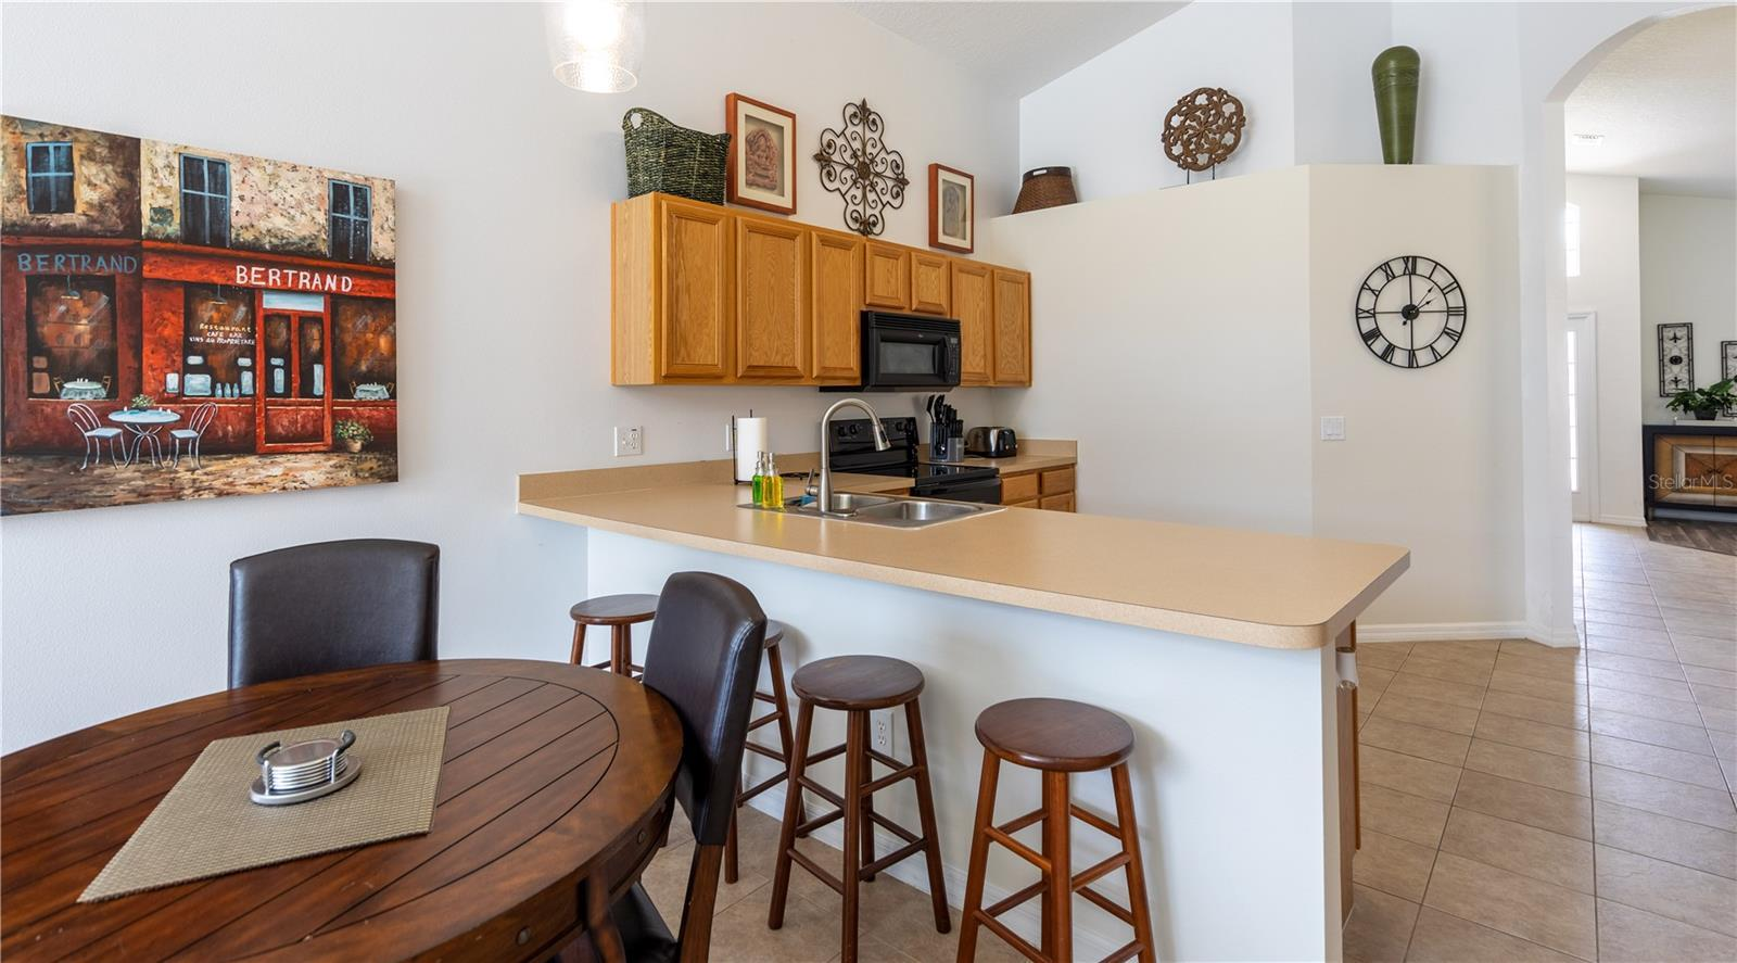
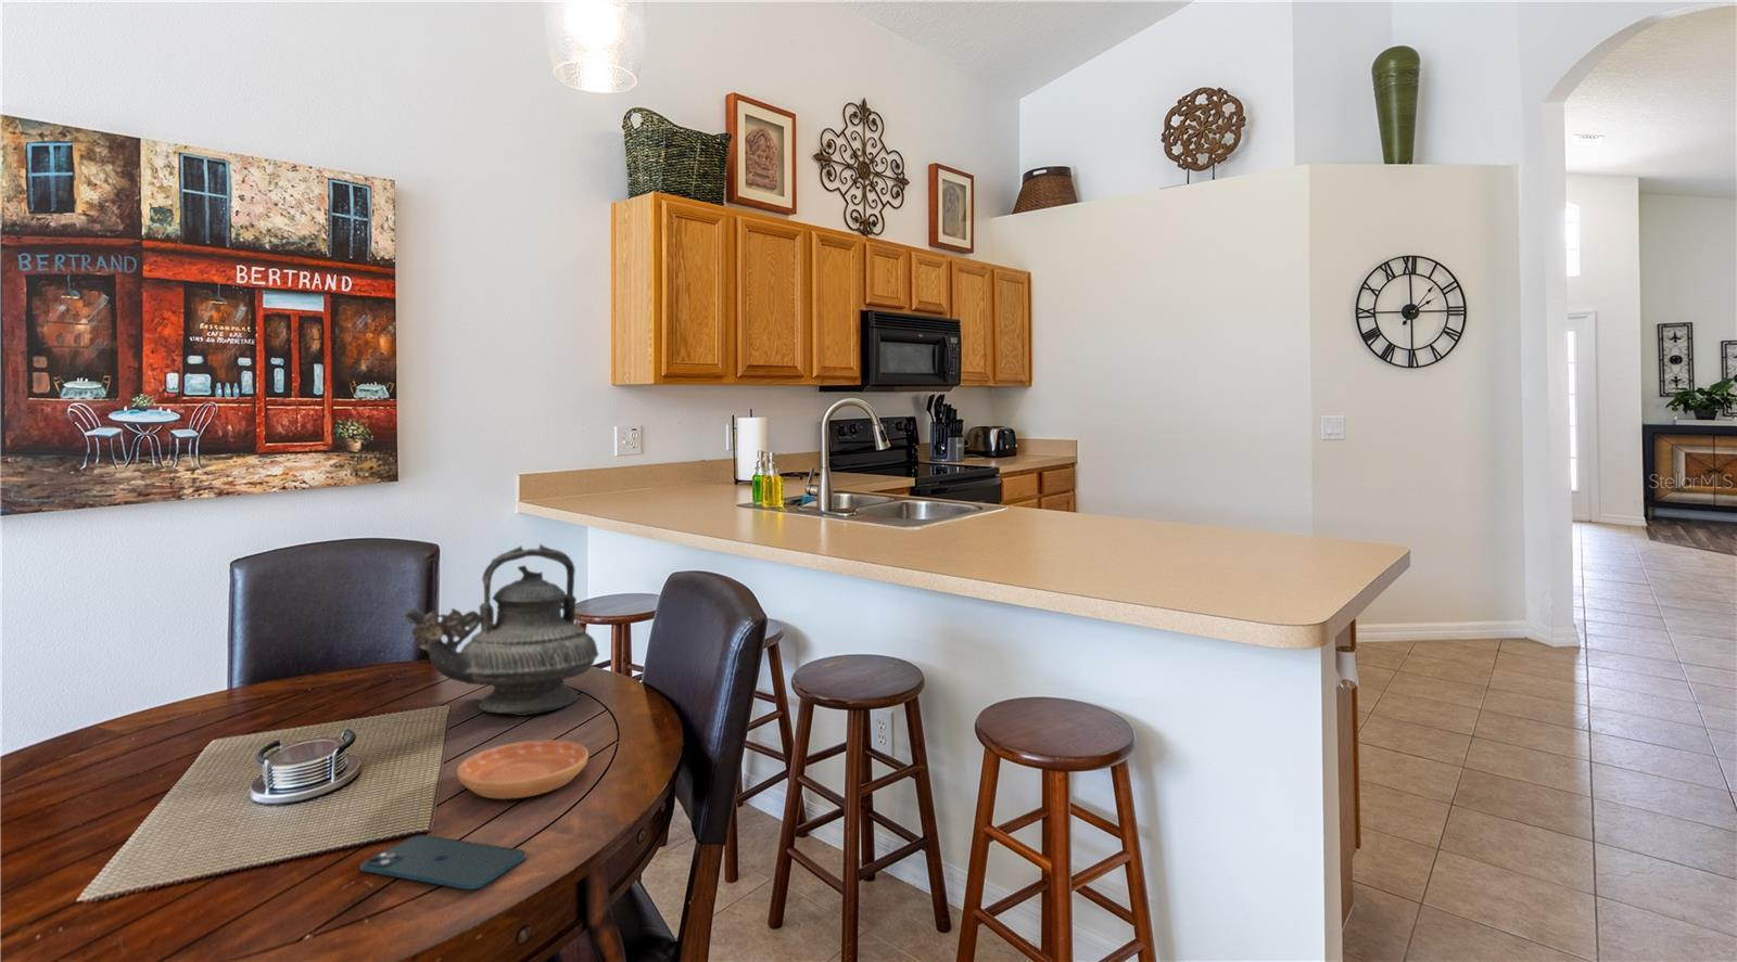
+ smartphone (443, 859)
+ teapot (505, 628)
+ saucer (524, 769)
